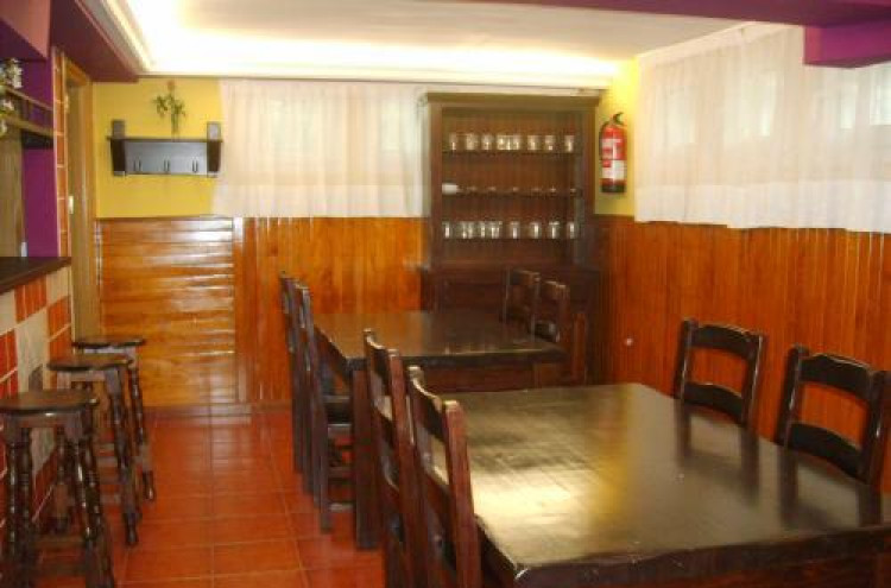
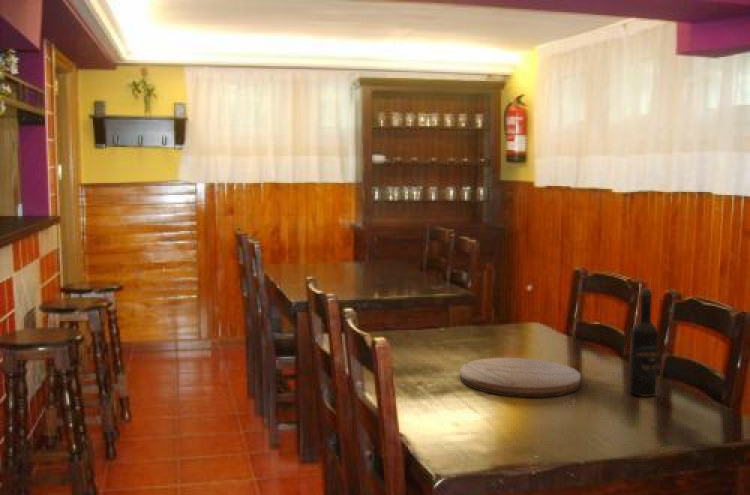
+ cutting board (519, 375)
+ wine bottle (644, 341)
